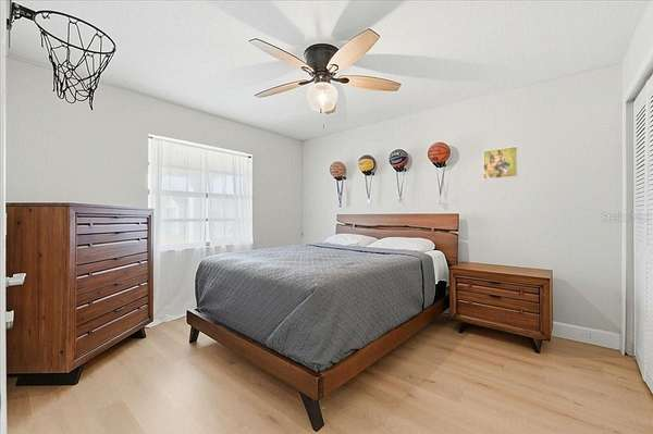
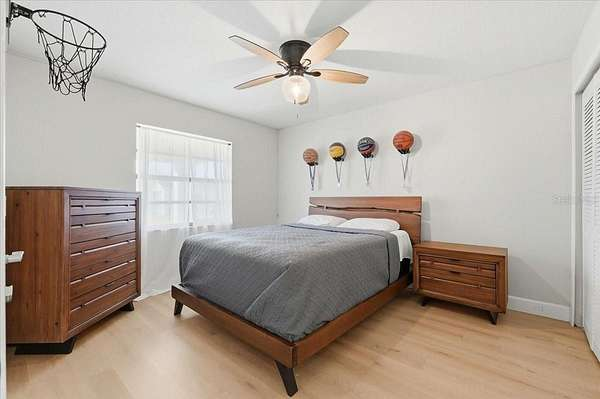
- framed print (500, 163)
